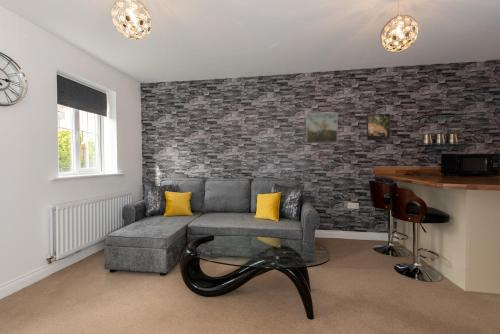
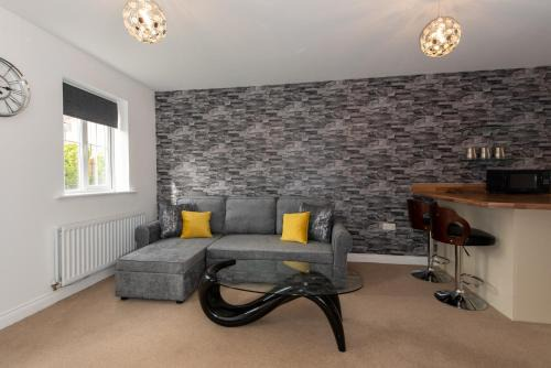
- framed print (321, 128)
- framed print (378, 127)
